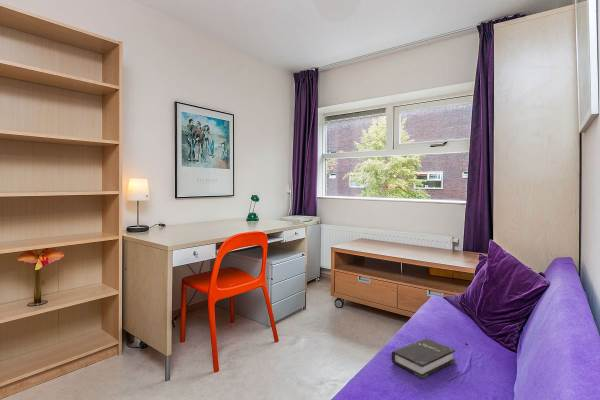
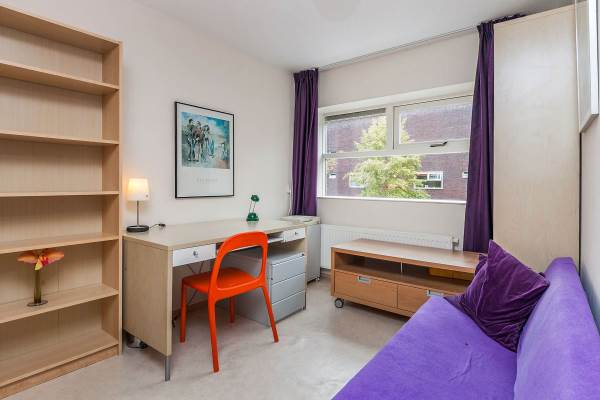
- hardback book (423, 355)
